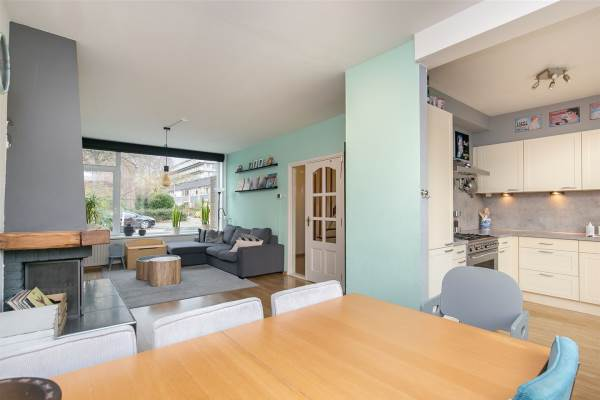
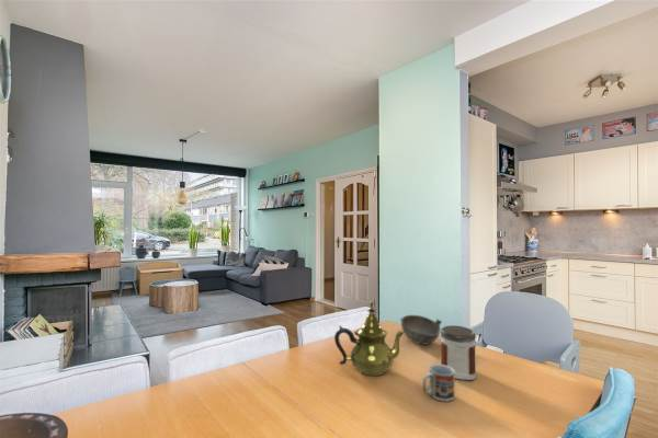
+ teapot (370, 335)
+ jar (457, 350)
+ bowl (420, 330)
+ cup (438, 382)
